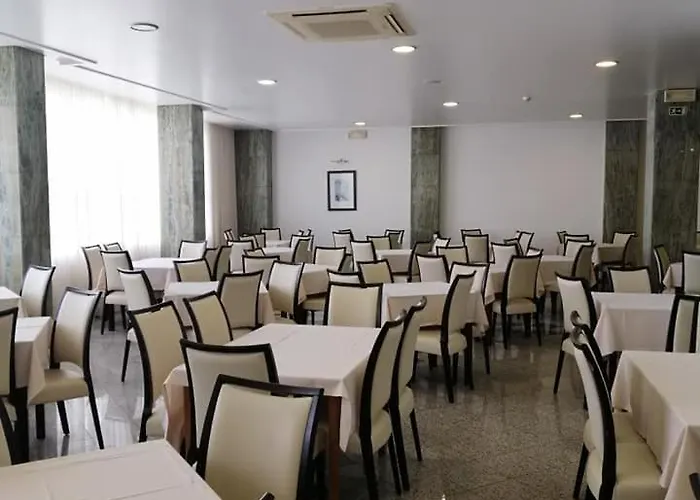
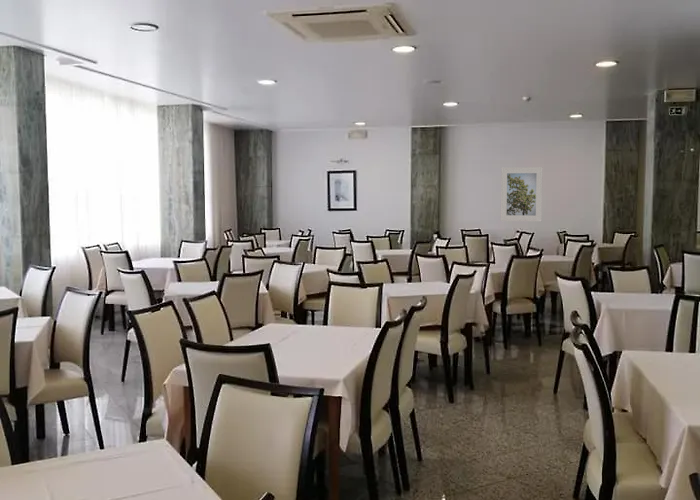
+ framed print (521, 194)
